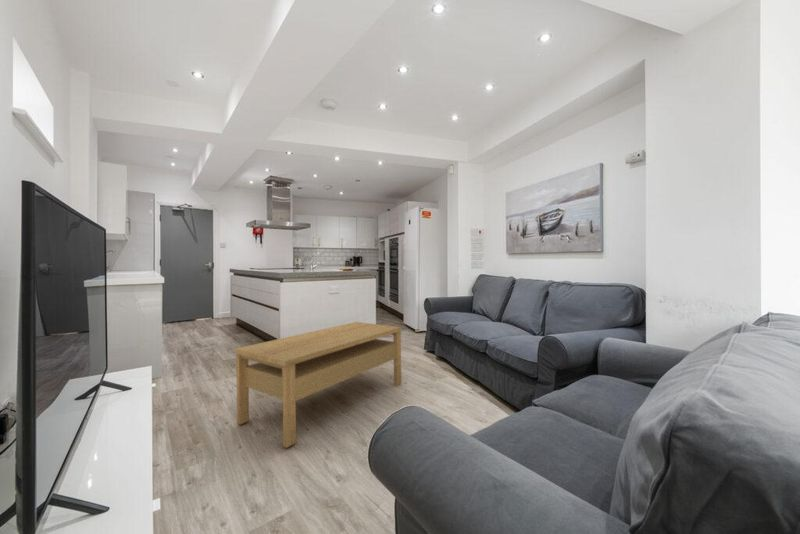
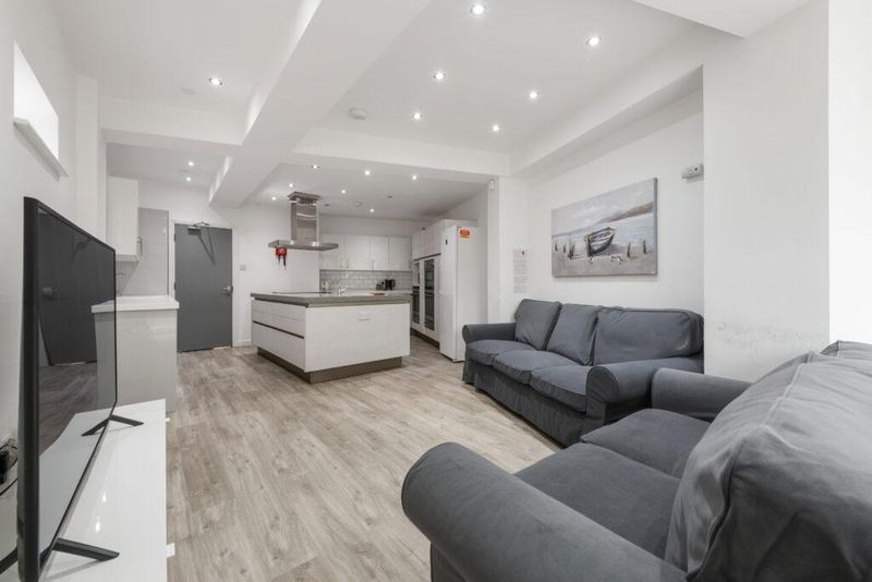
- coffee table (330, 368)
